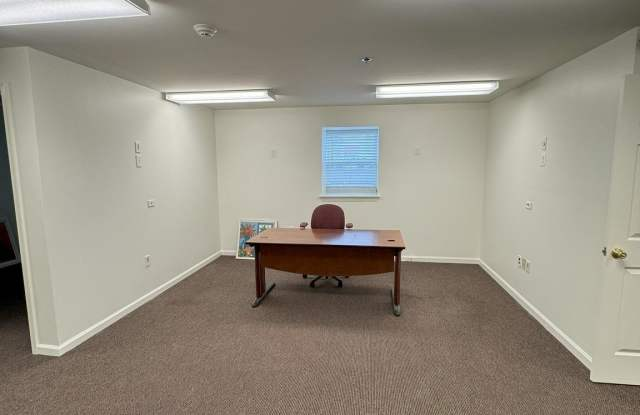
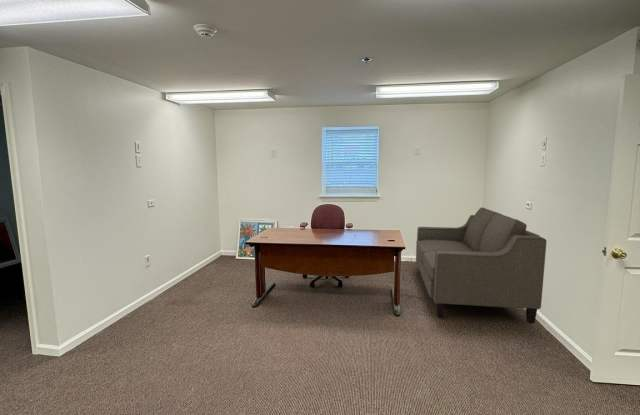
+ sofa (465, 252)
